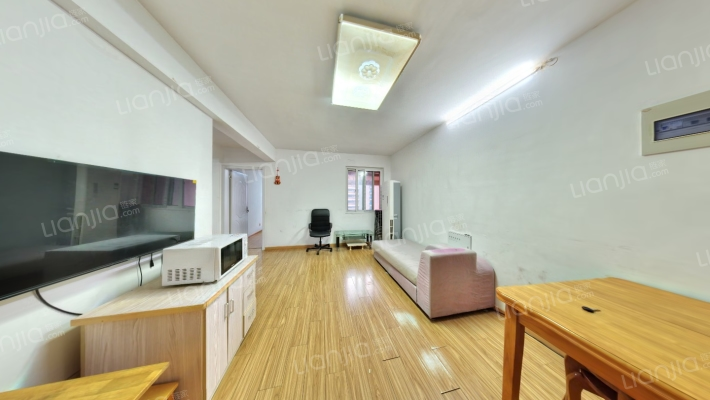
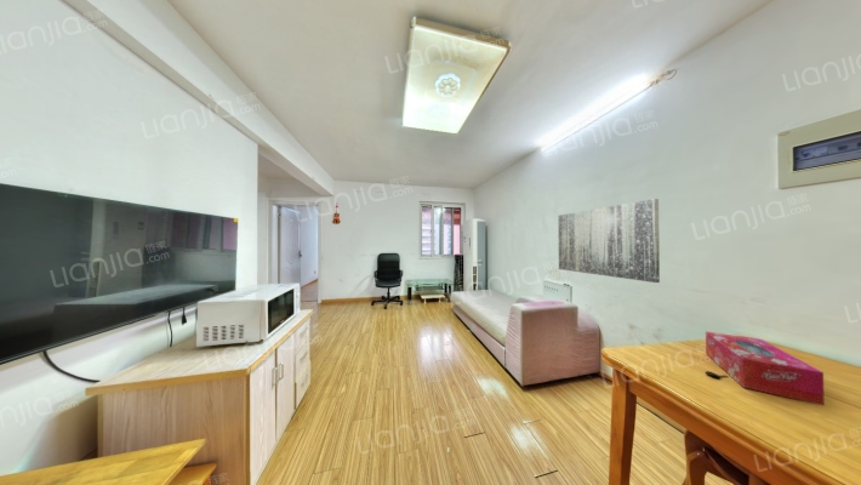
+ tissue box (753, 361)
+ wall art (597, 241)
